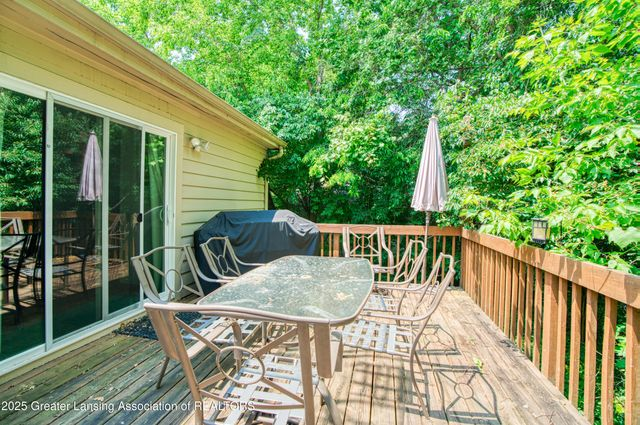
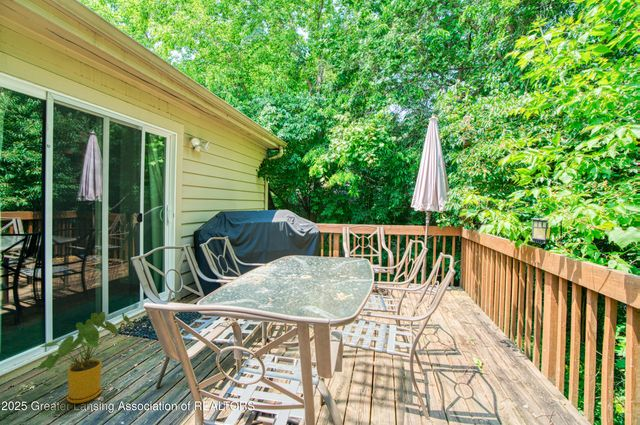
+ house plant (85, 356)
